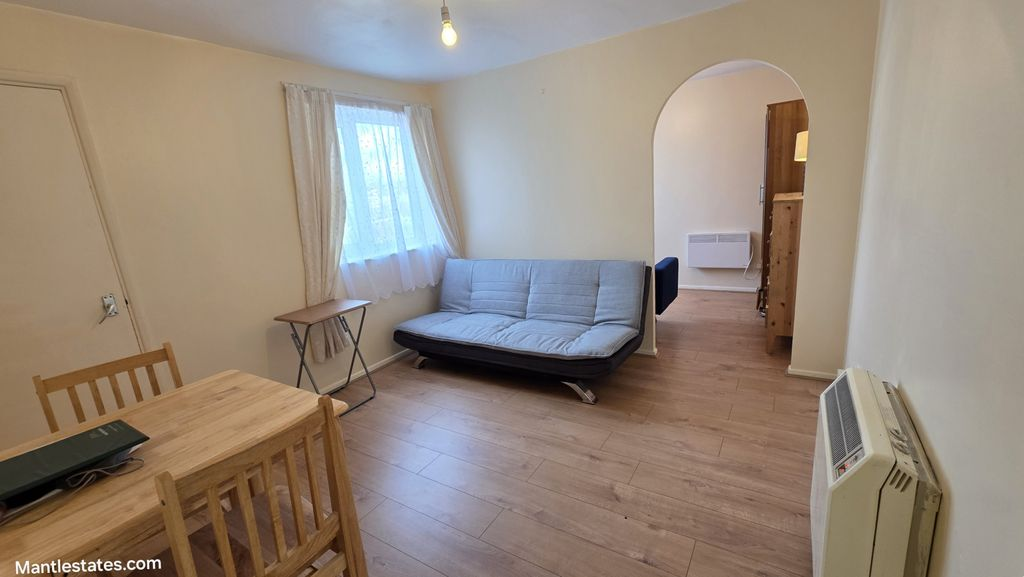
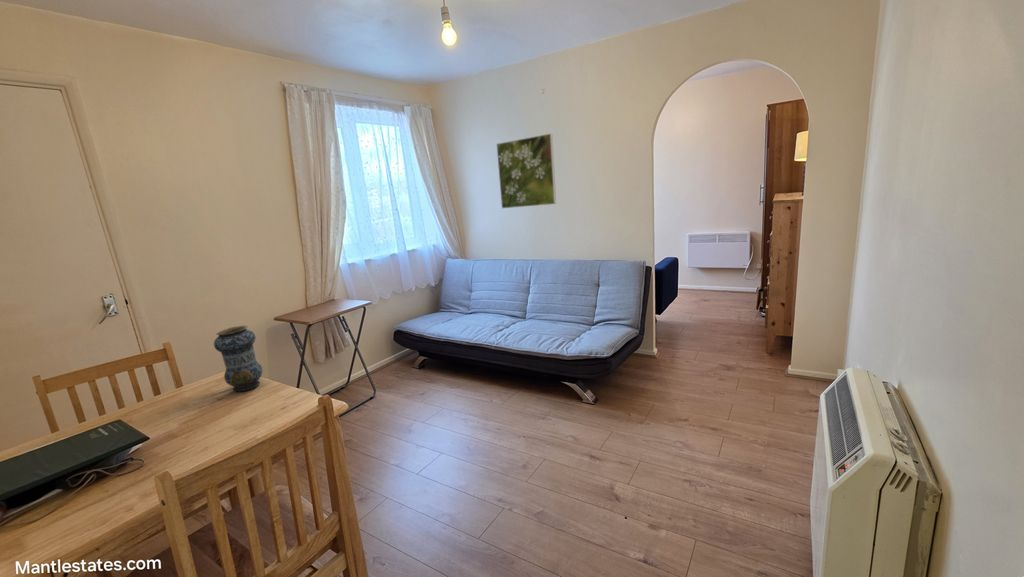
+ vase (239, 358)
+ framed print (525, 173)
